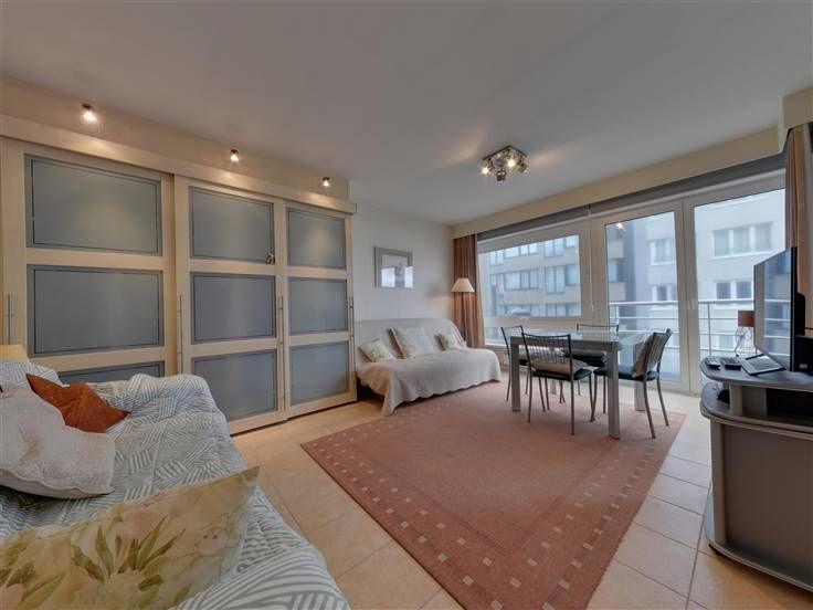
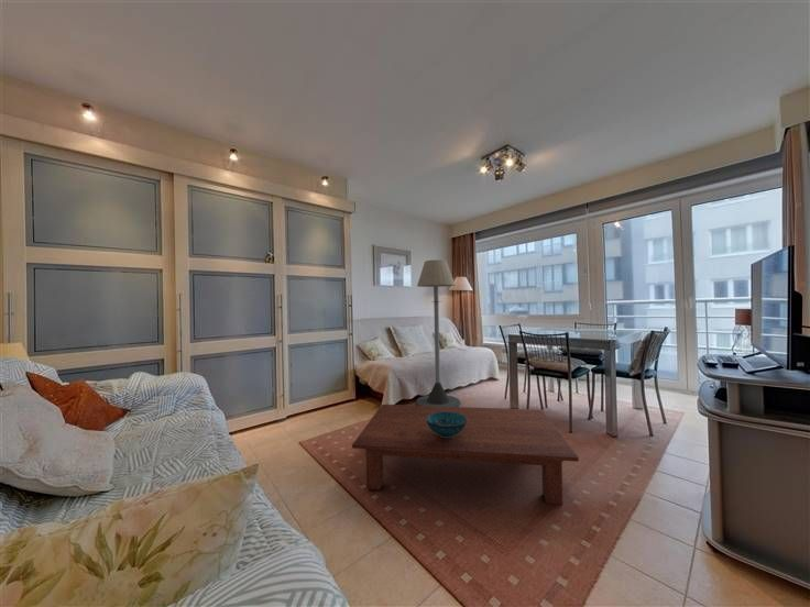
+ floor lamp (436, 332)
+ decorative bowl (446, 426)
+ coffee table (459, 446)
